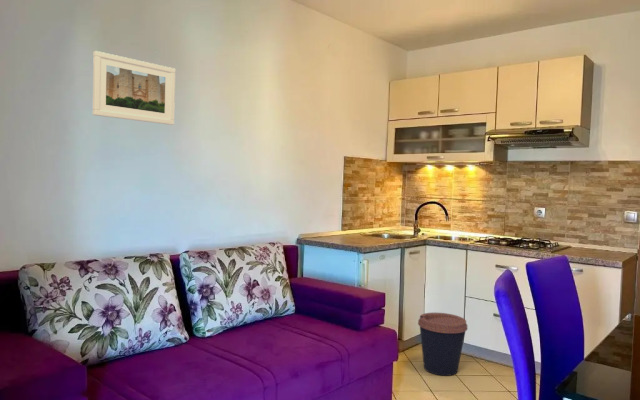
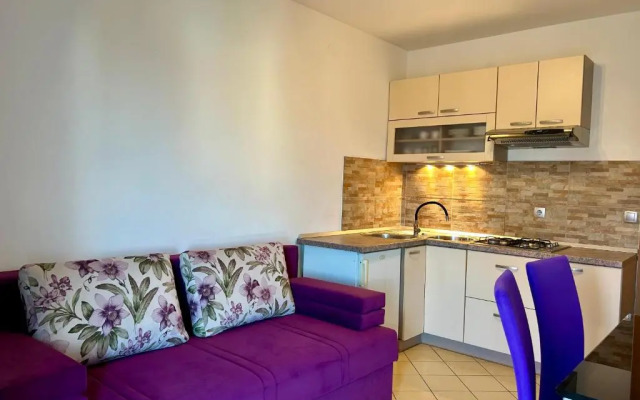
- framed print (136, 90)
- coffee cup (441, 344)
